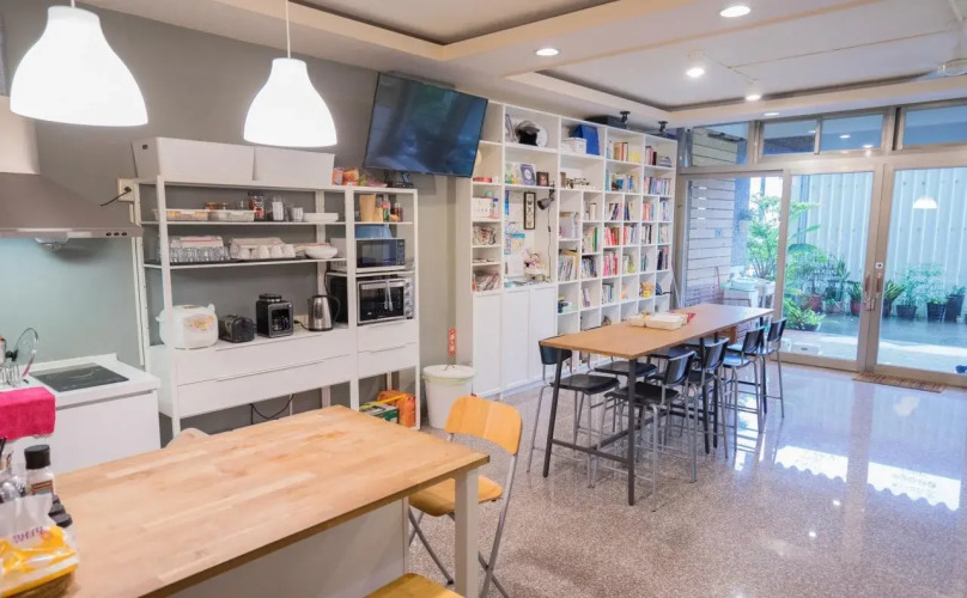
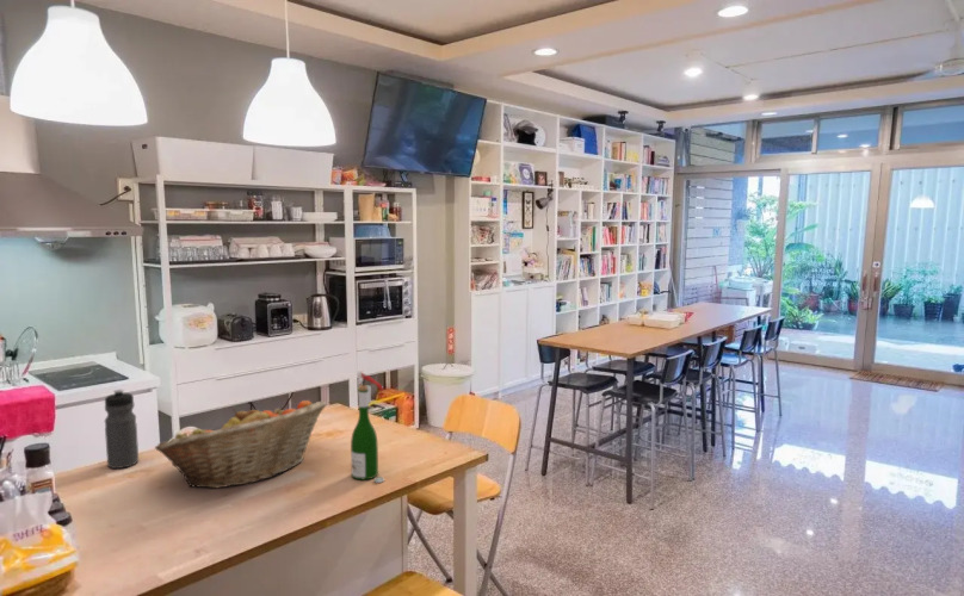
+ fruit basket (247, 436)
+ wine bottle (369, 424)
+ water bottle (120, 427)
